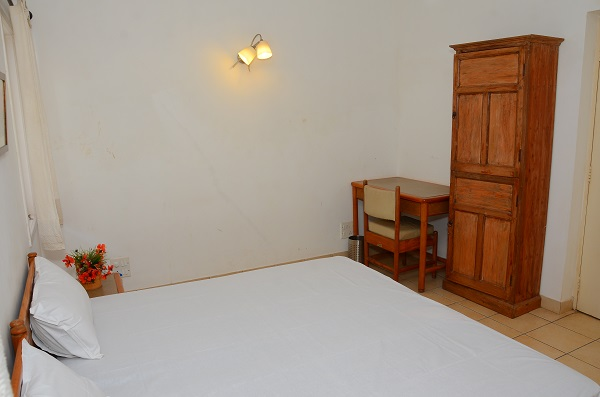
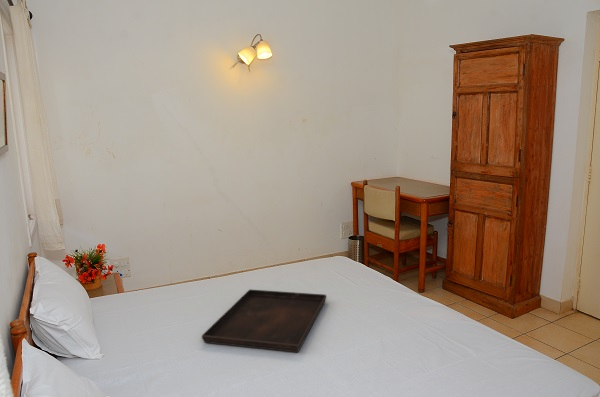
+ serving tray (270, 316)
